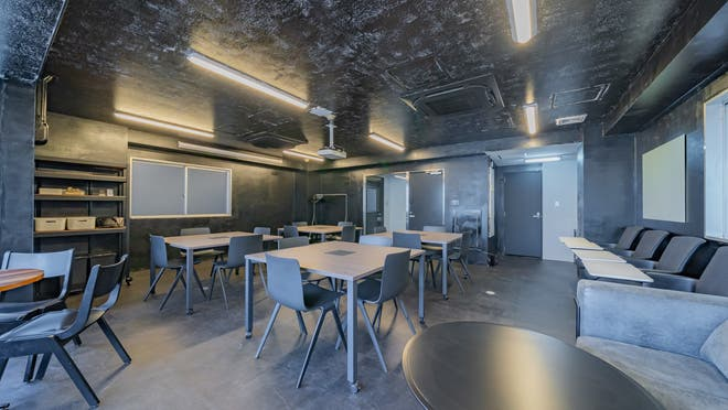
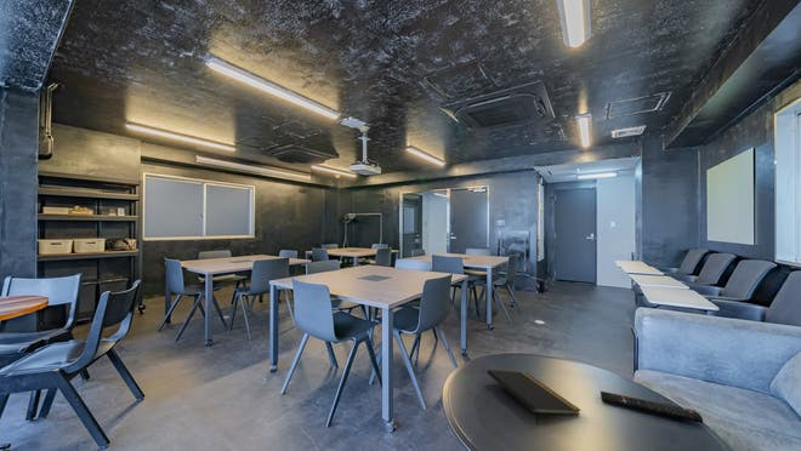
+ remote control (648, 406)
+ notepad (529, 389)
